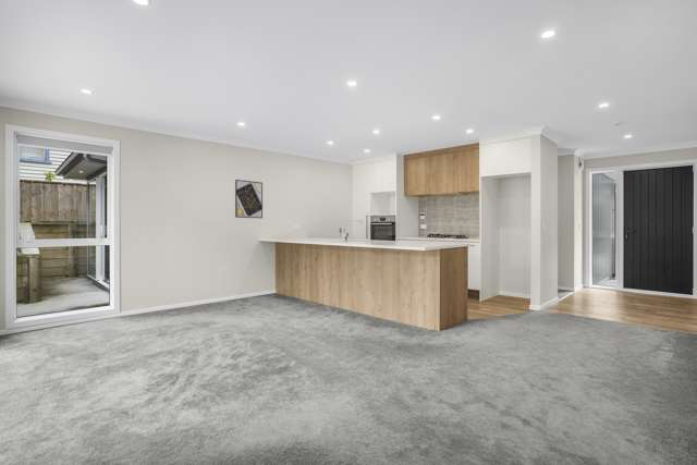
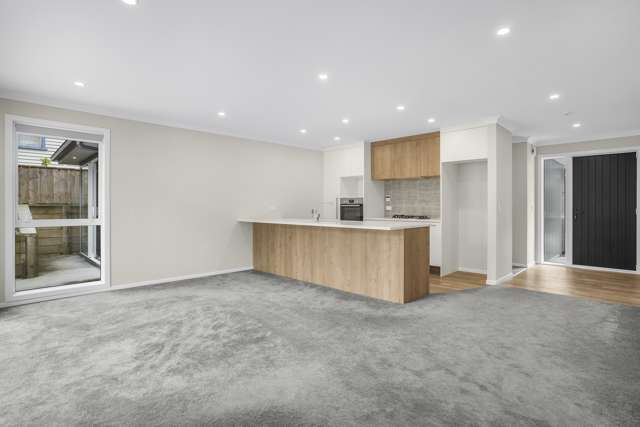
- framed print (248, 199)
